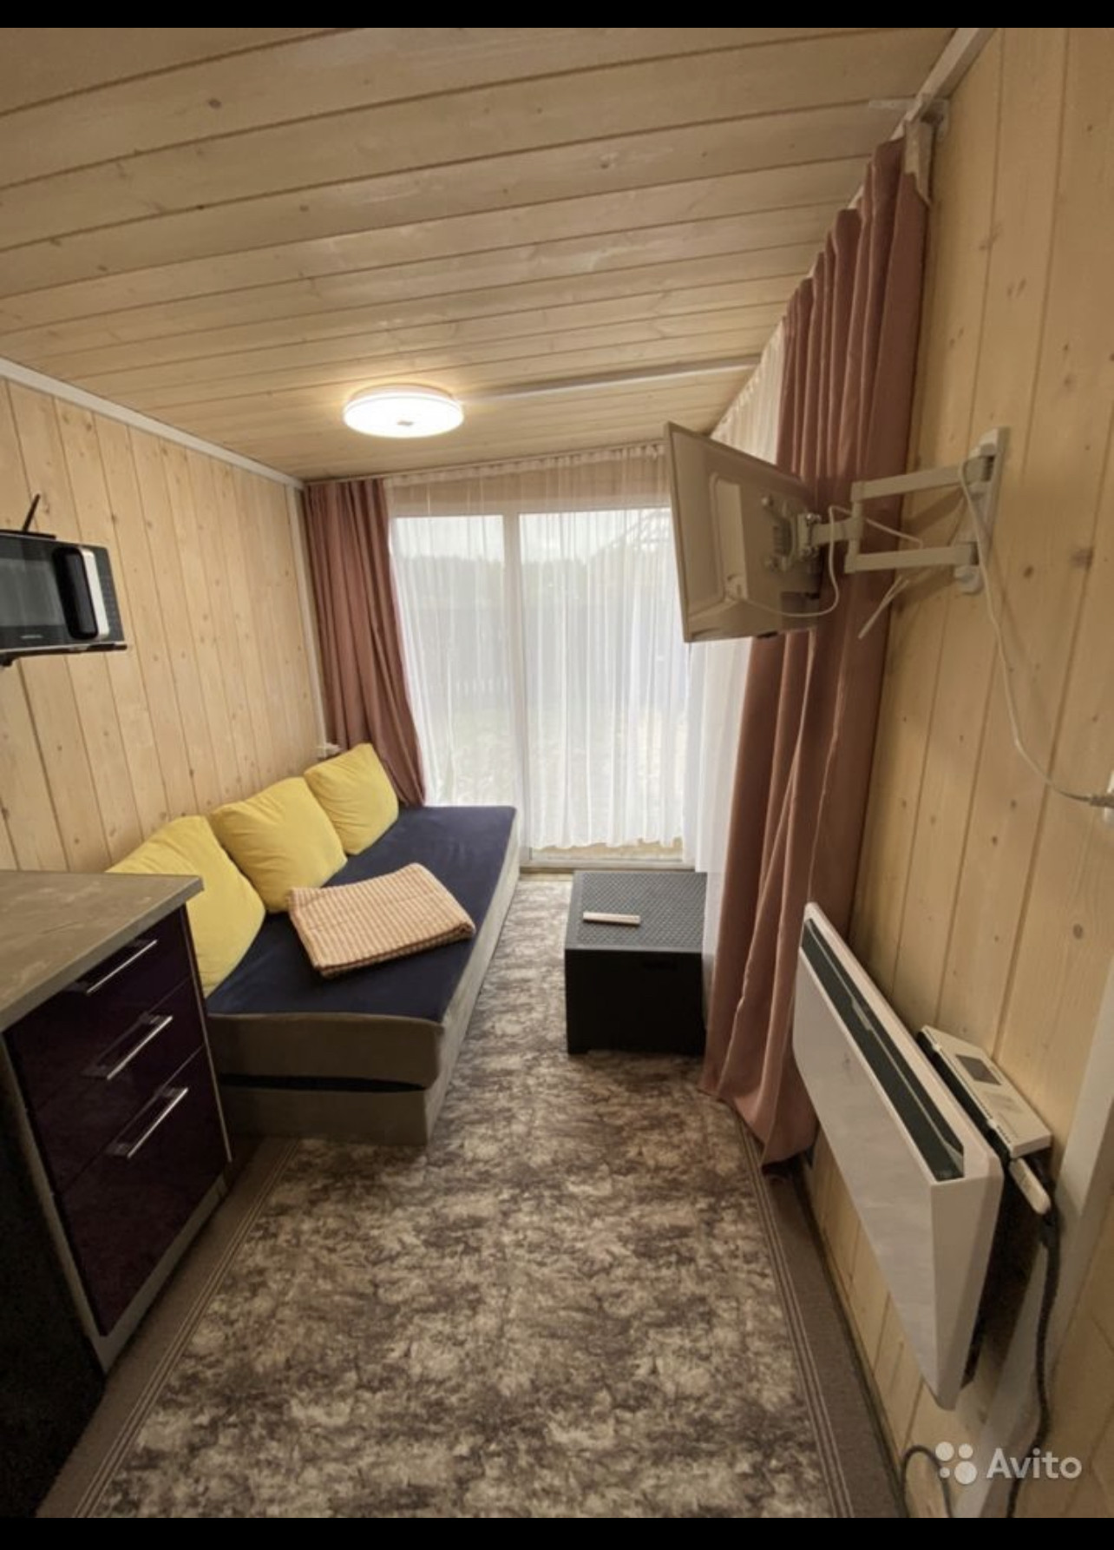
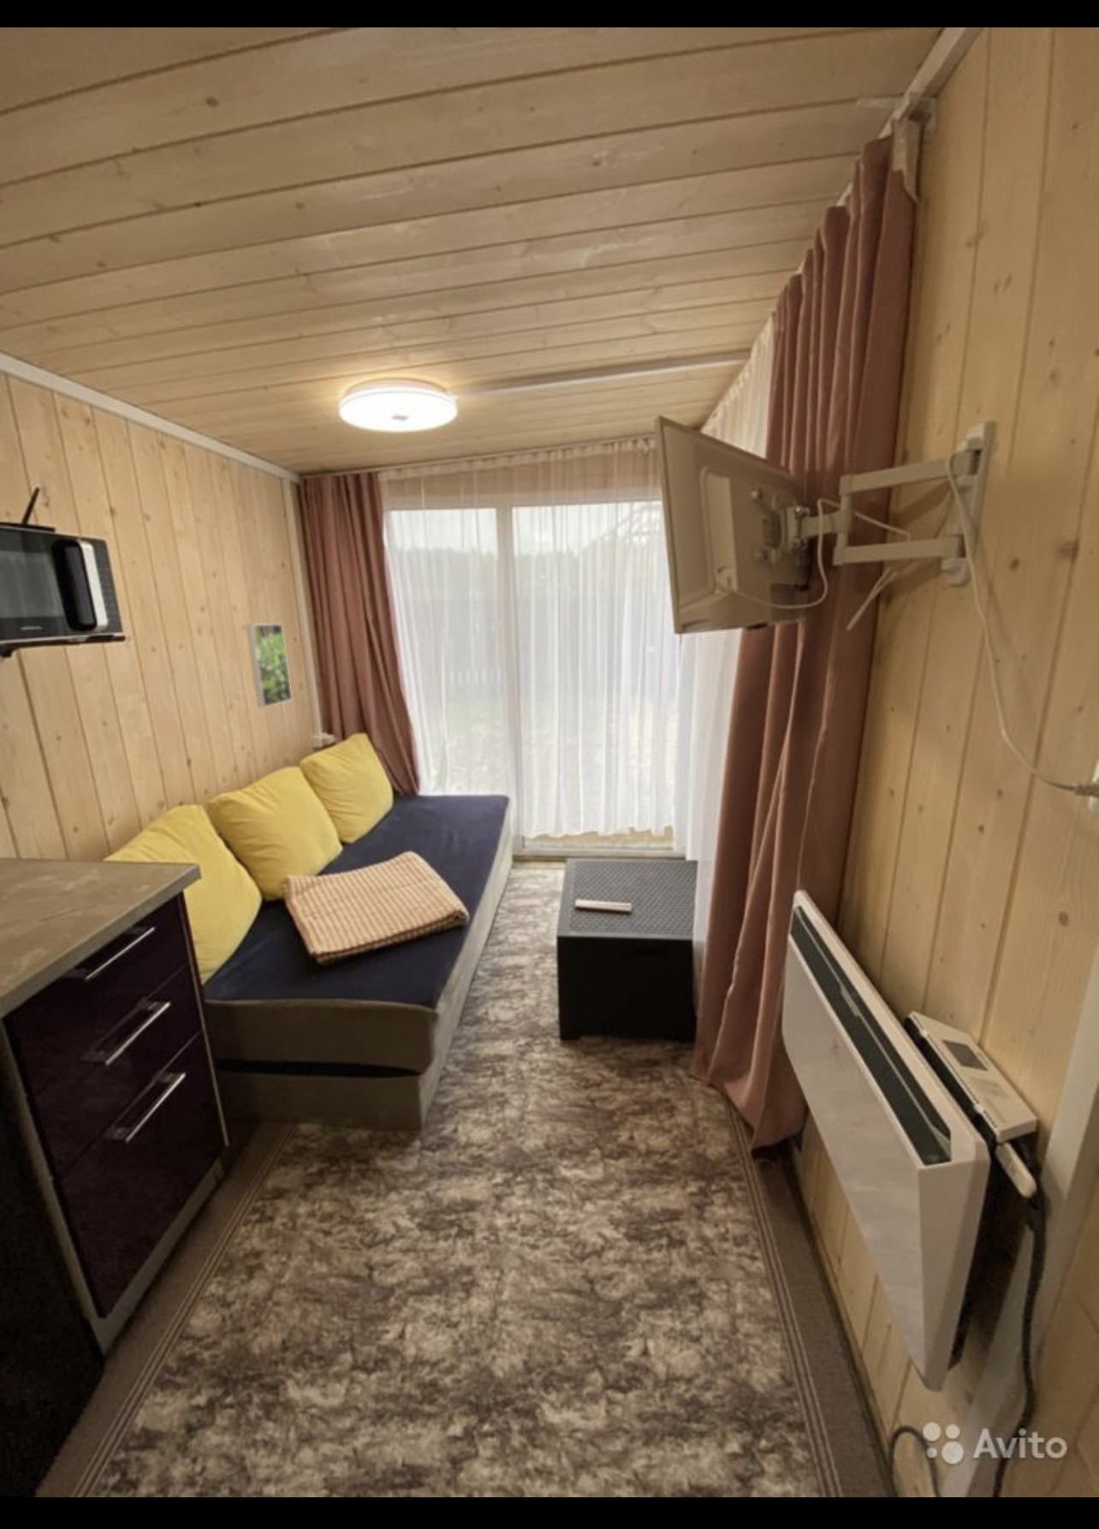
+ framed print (269, 664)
